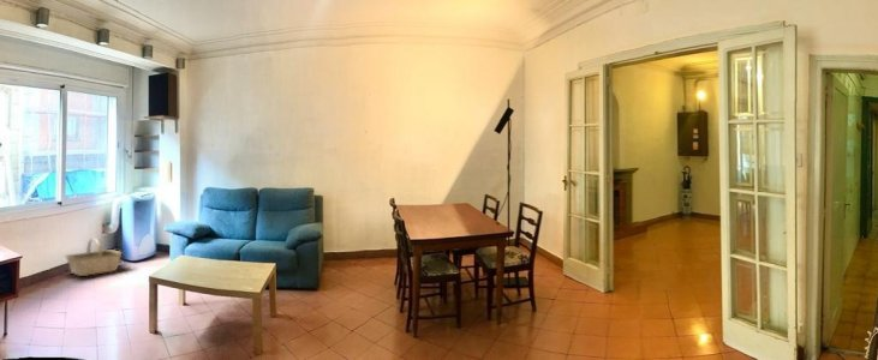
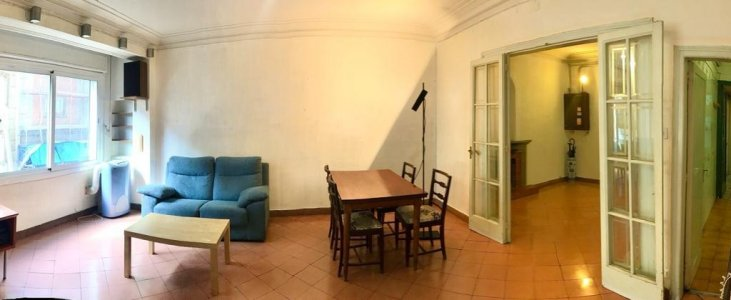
- basket (94, 254)
